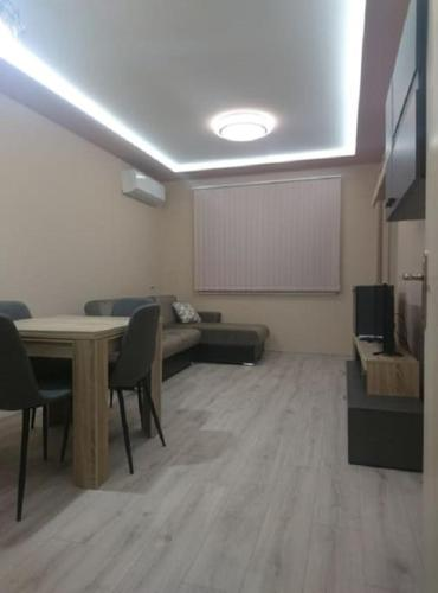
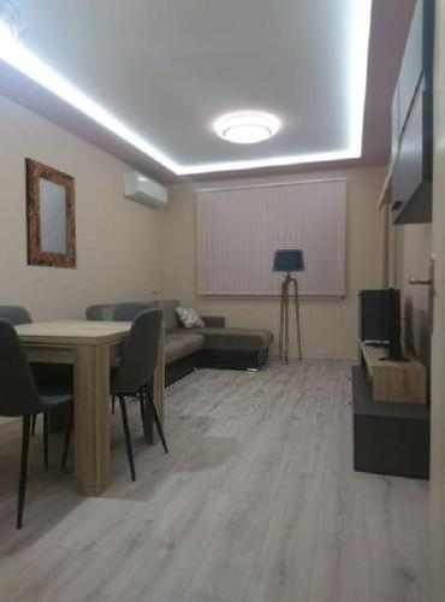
+ floor lamp (287, 306)
+ home mirror (52, 218)
